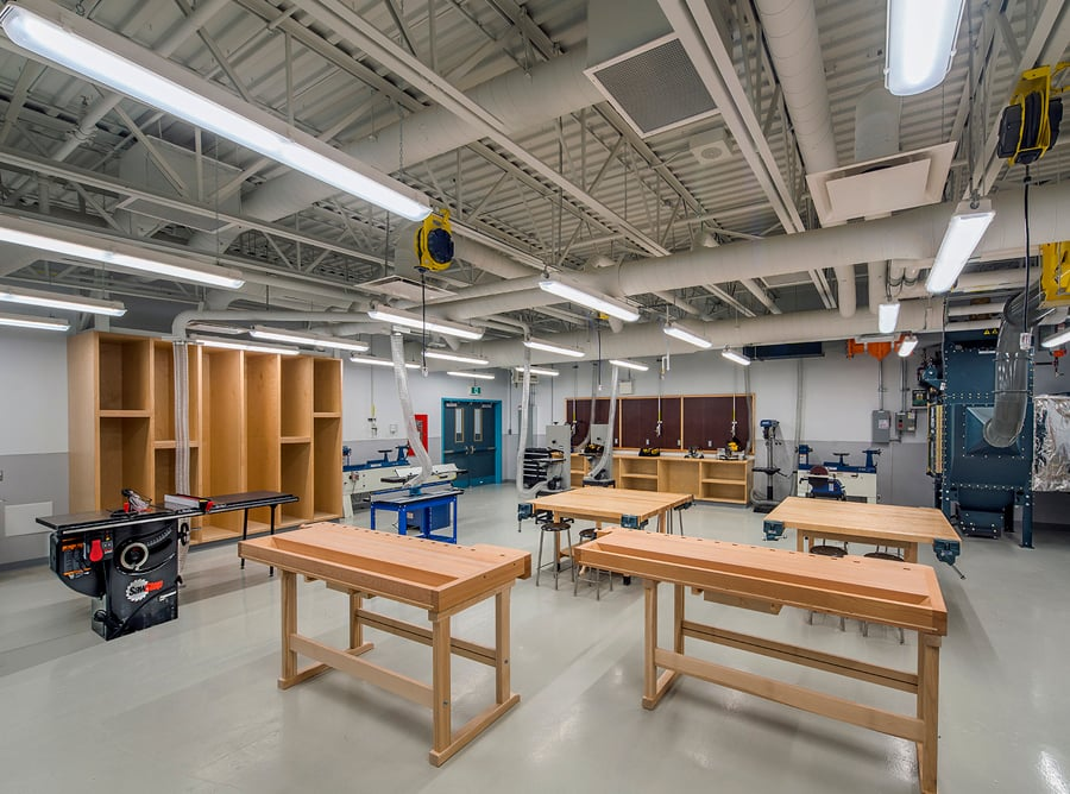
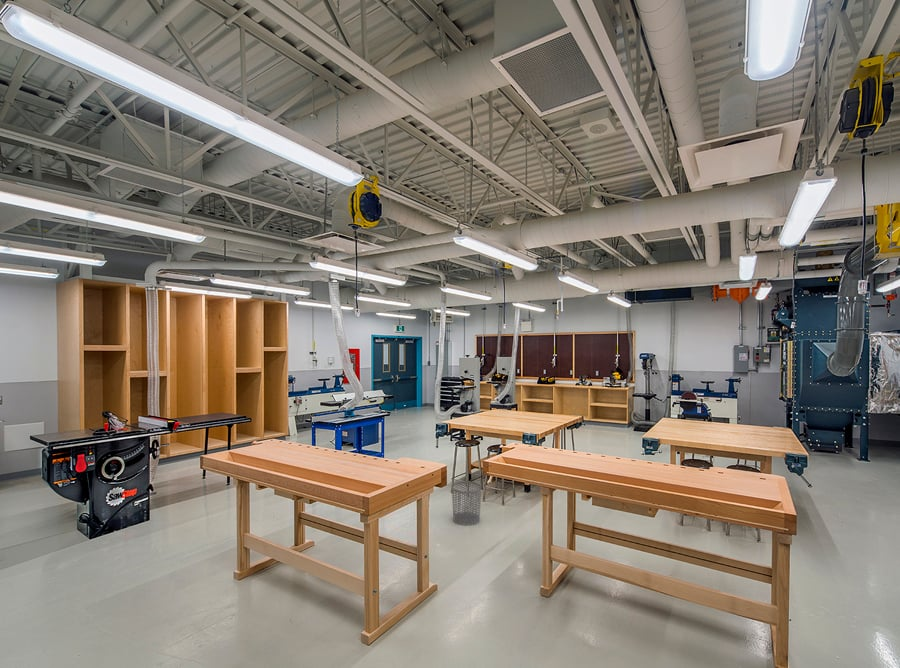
+ waste bin (466, 503)
